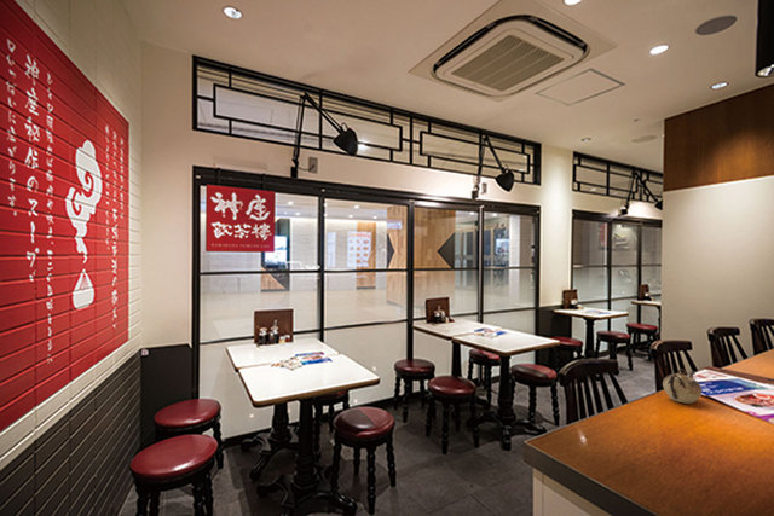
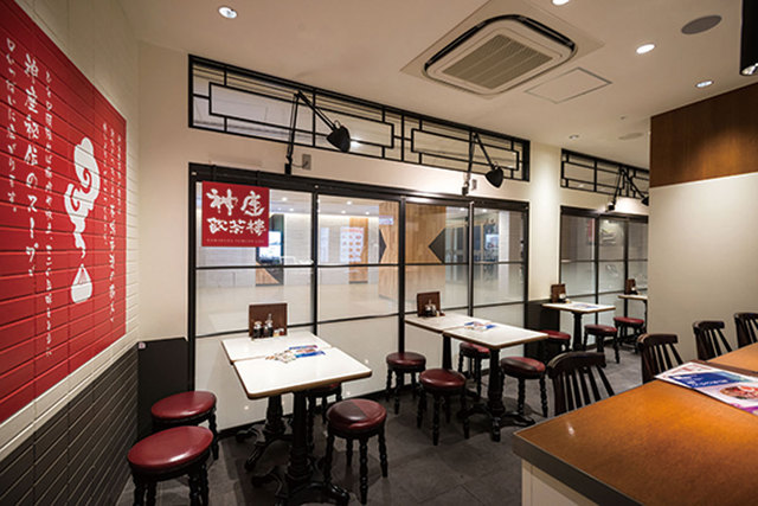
- teapot (682, 383)
